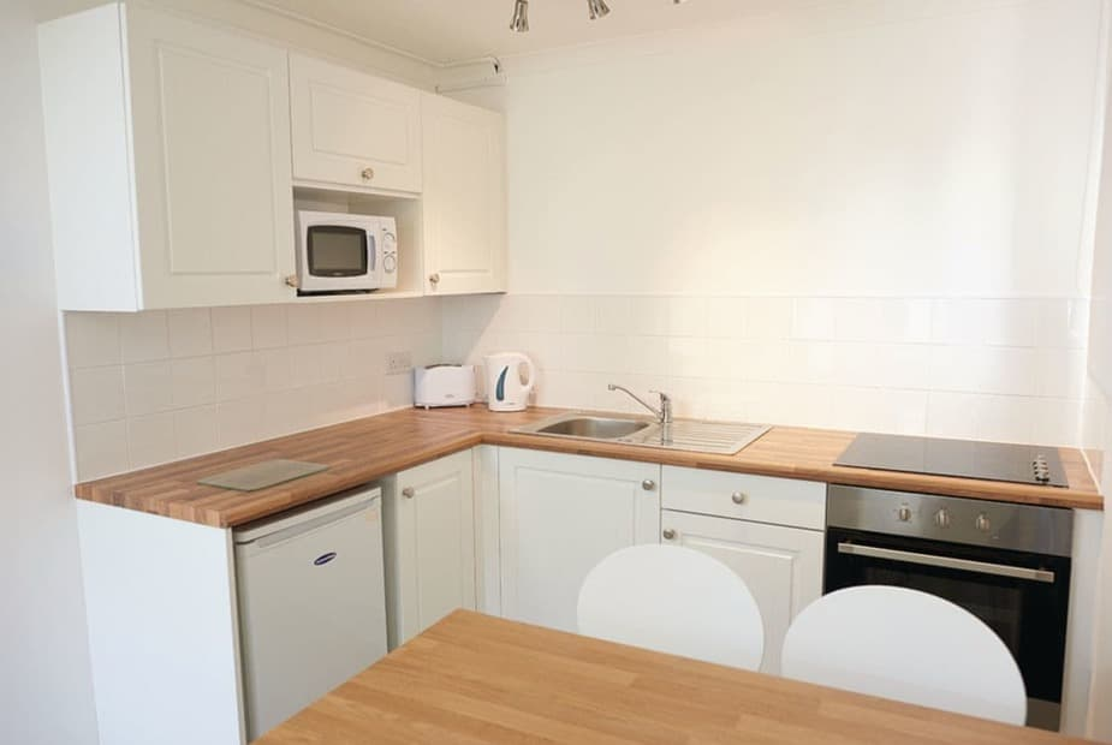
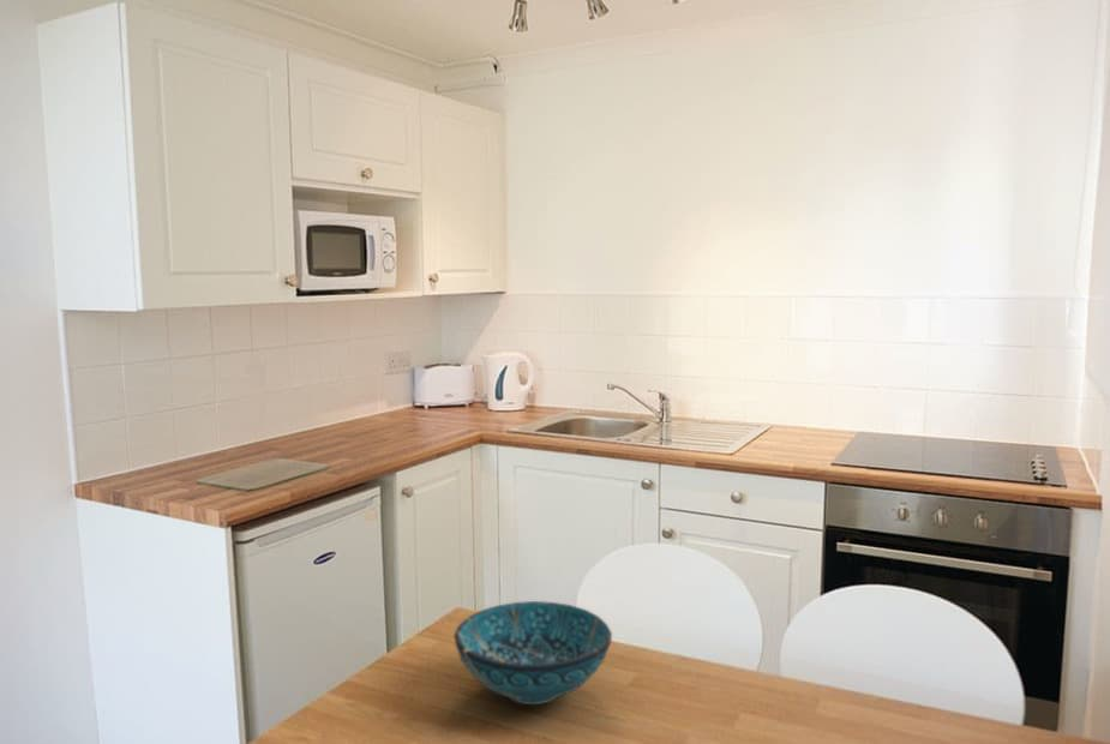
+ decorative bowl (533, 660)
